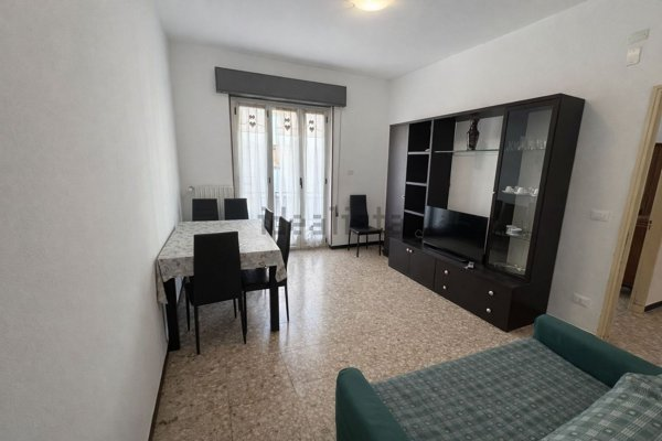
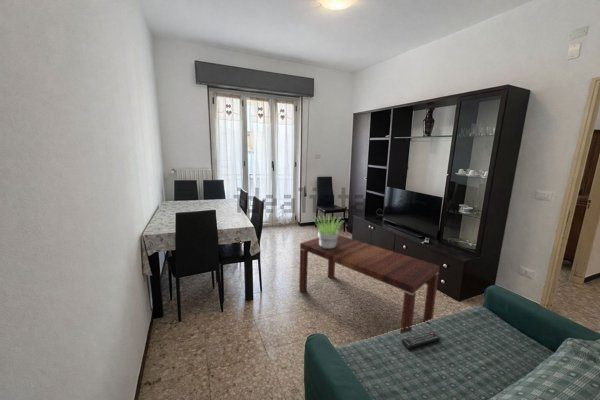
+ potted plant (328, 232)
+ coffee table (364, 274)
+ remote control (421, 340)
